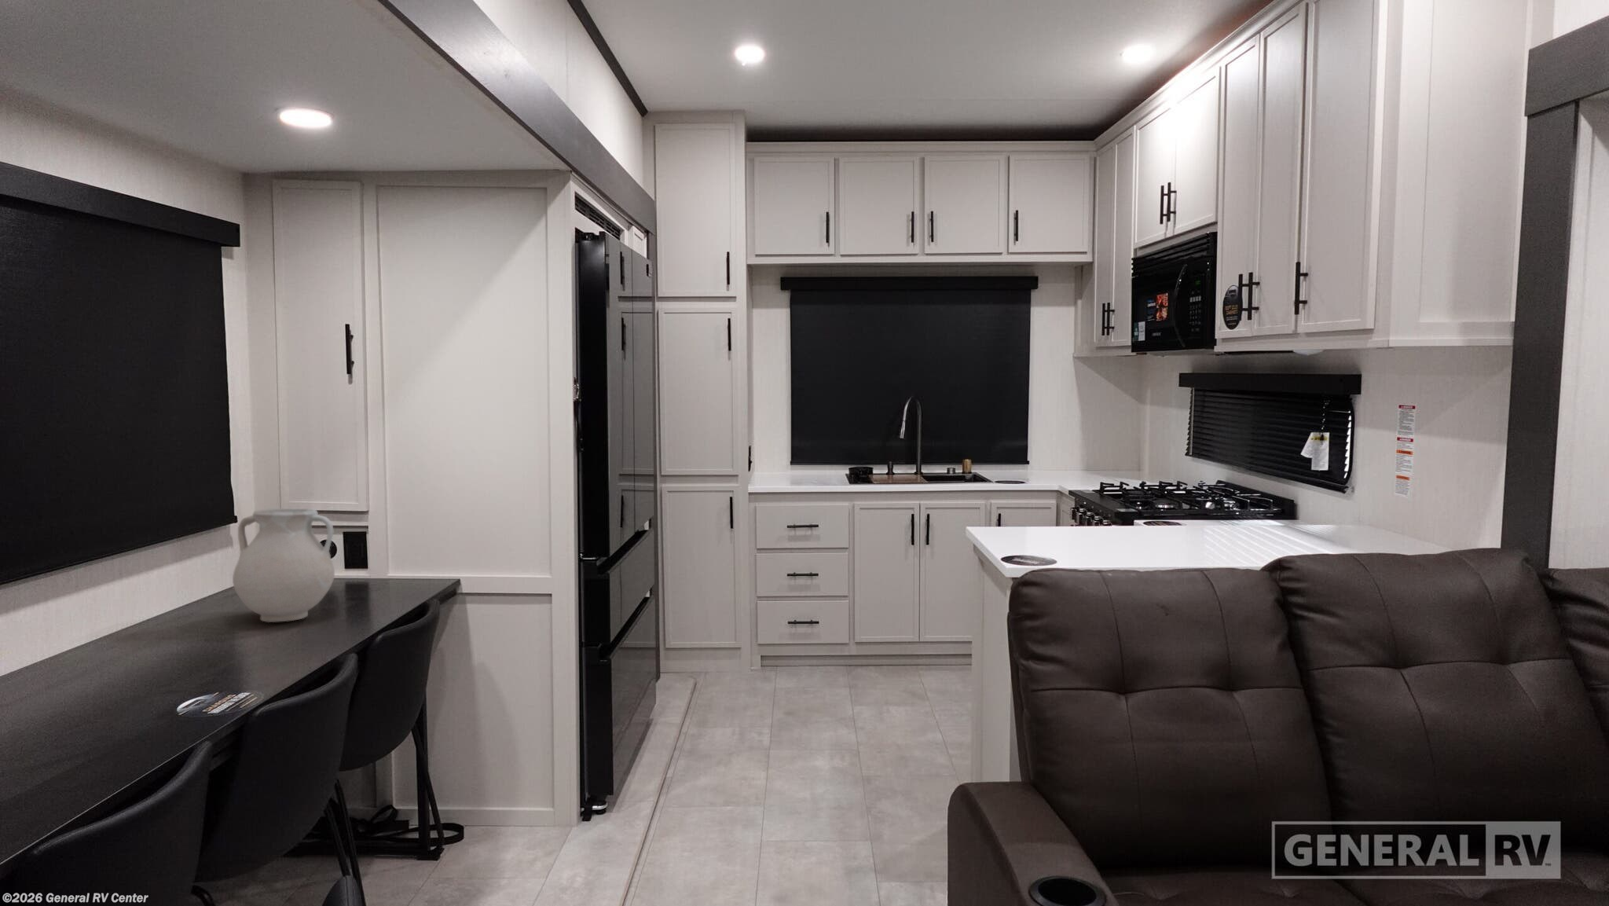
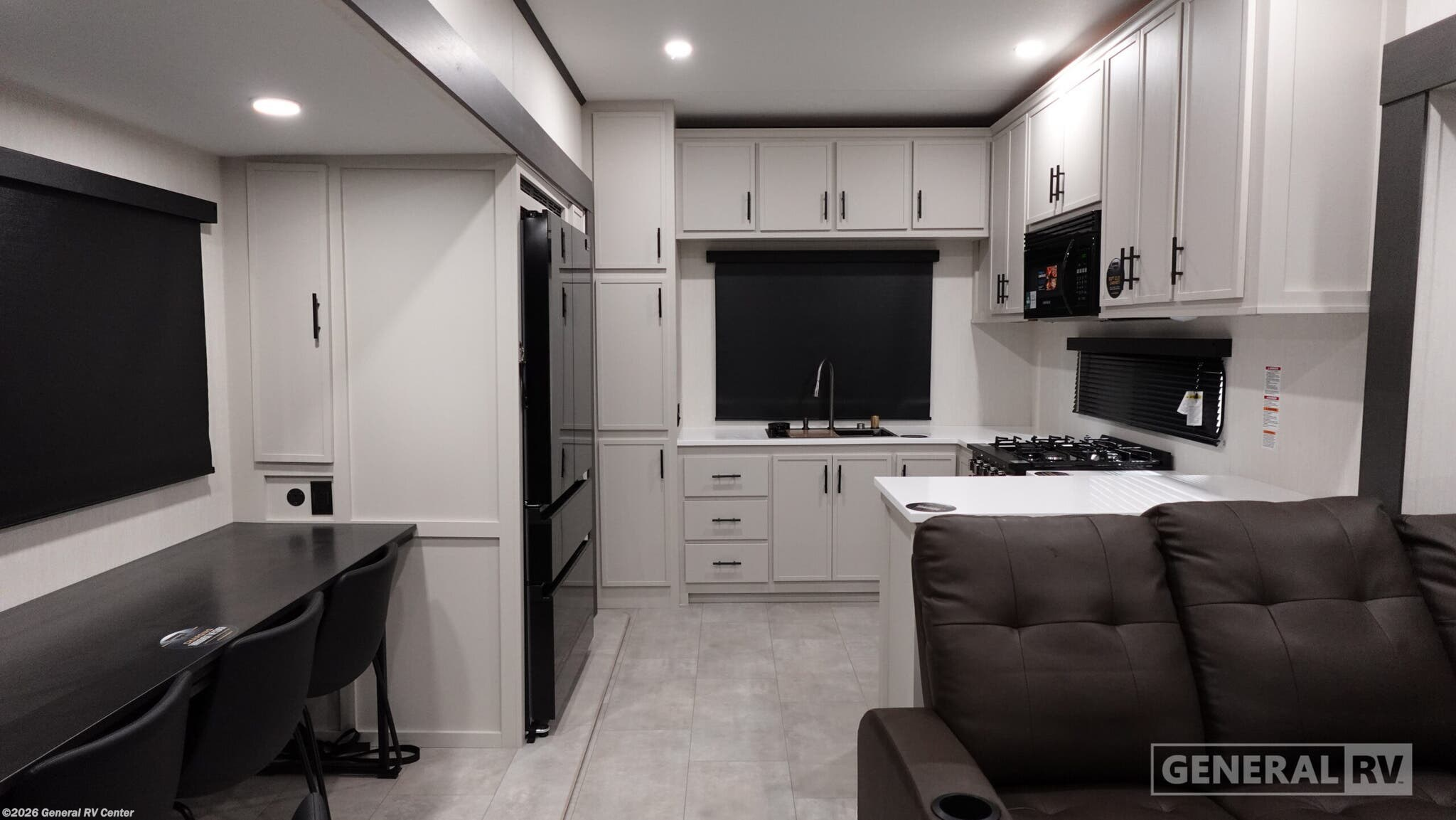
- vase (284, 563)
